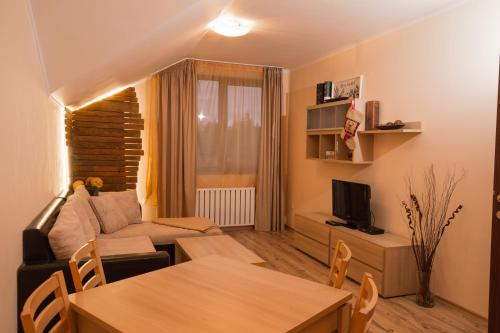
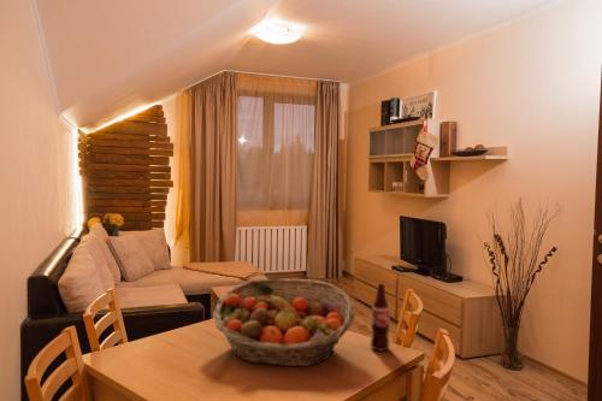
+ bottle (380, 316)
+ fruit basket (283, 319)
